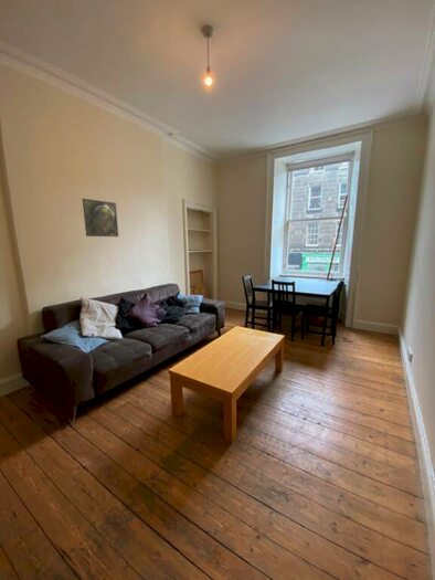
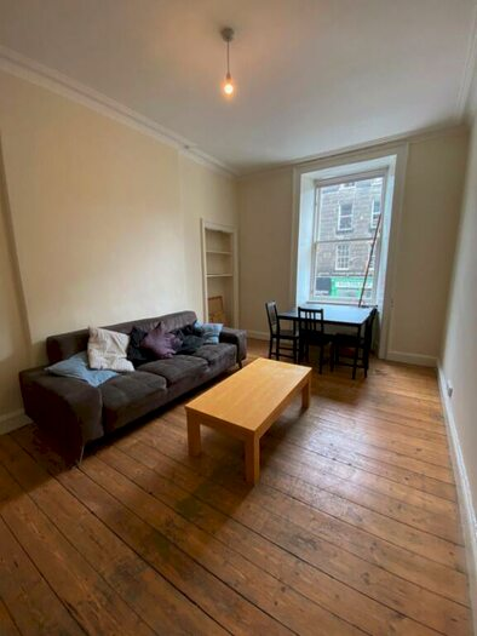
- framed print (102, 219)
